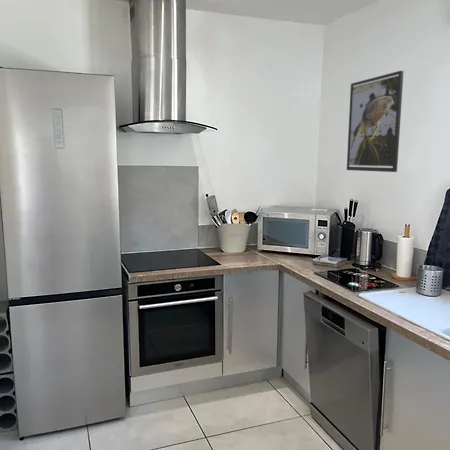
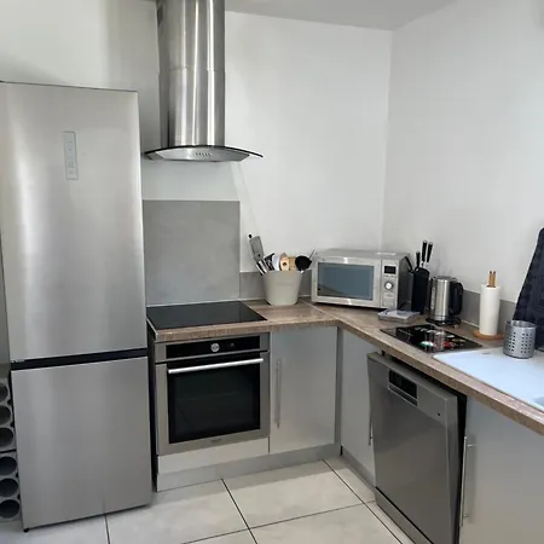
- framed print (372, 125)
